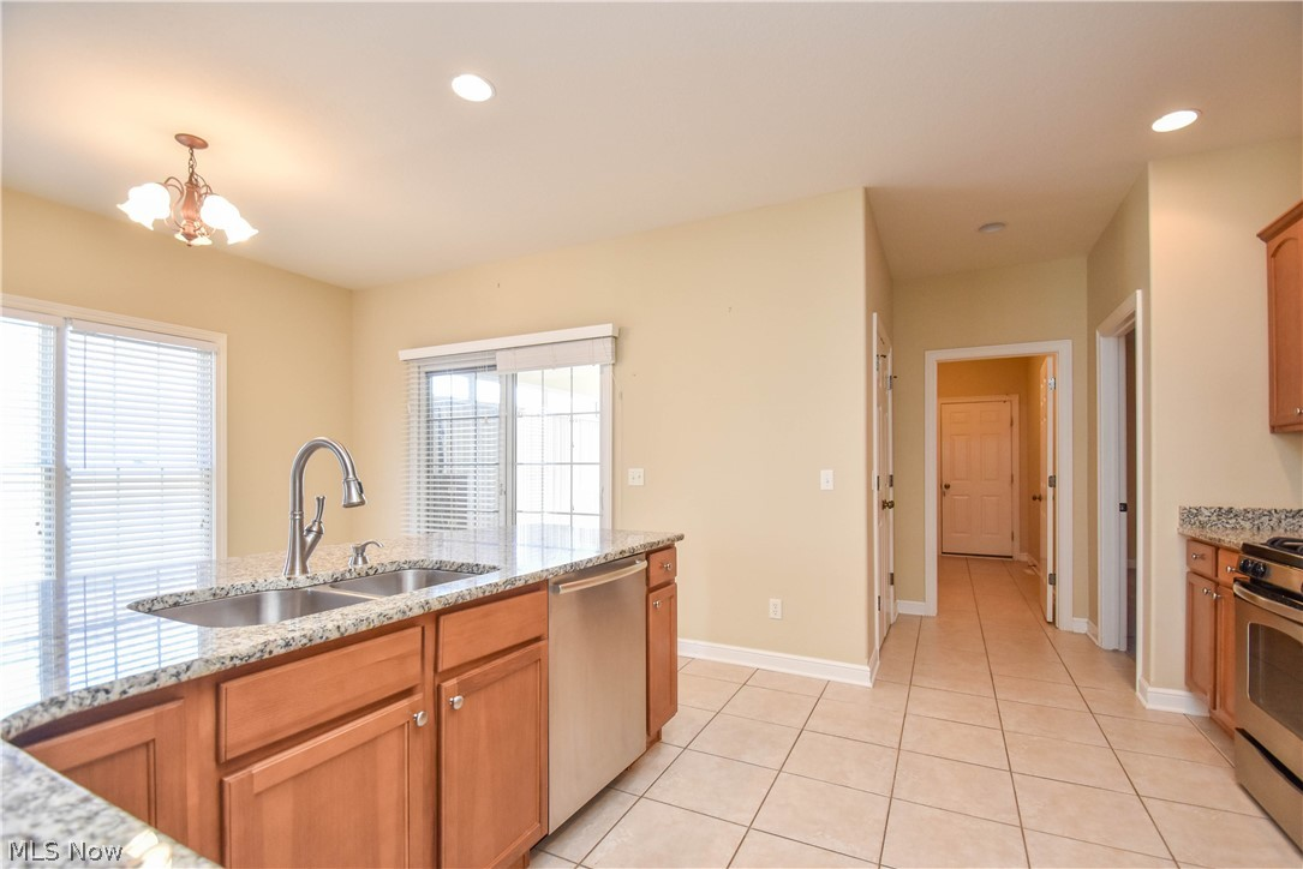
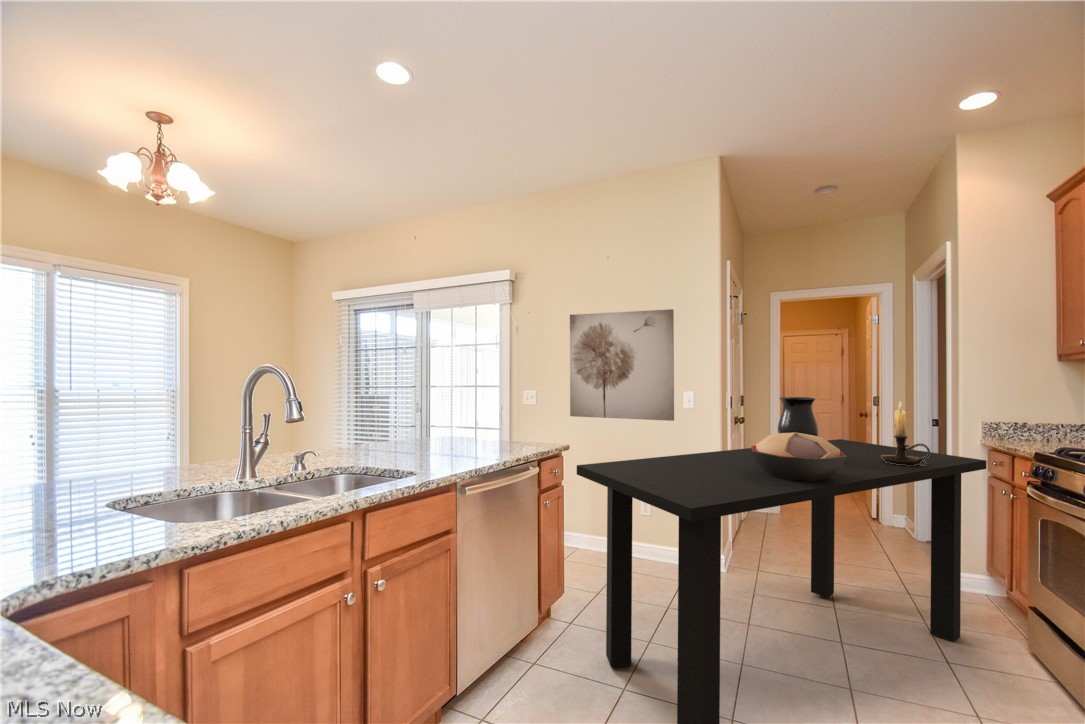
+ vase (797, 427)
+ dining table (811, 555)
+ decorative bowl (796, 453)
+ wall art (619, 365)
+ candle holder (905, 431)
